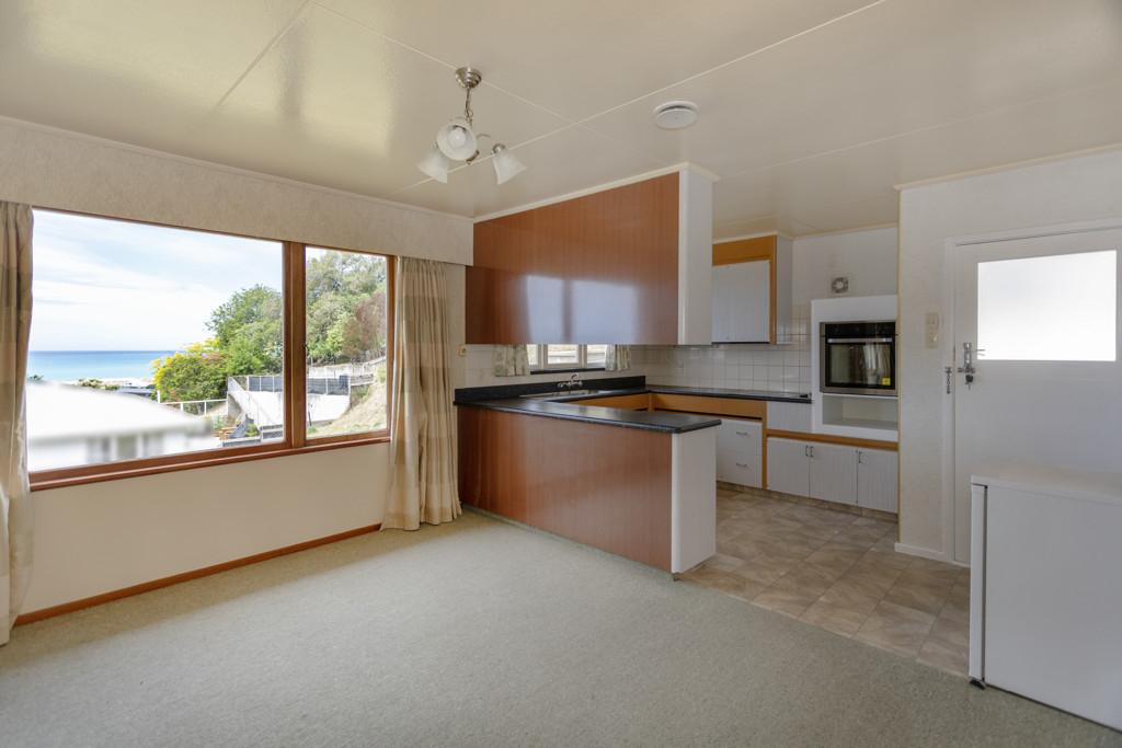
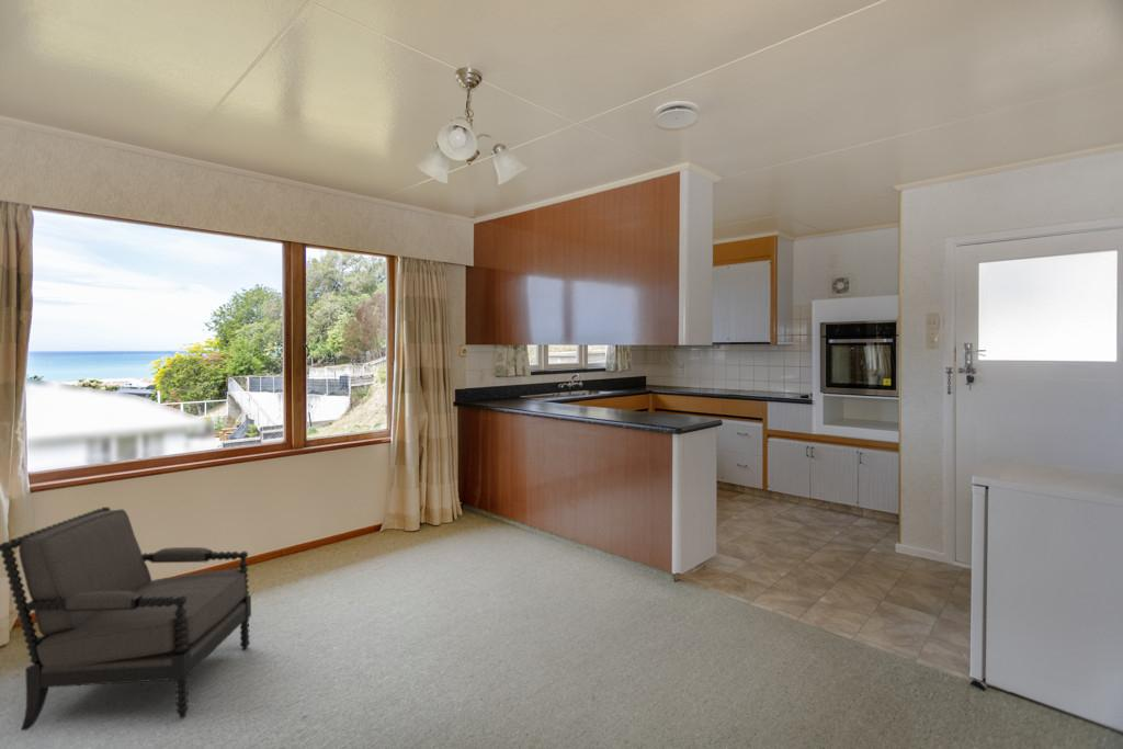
+ chair (141, 601)
